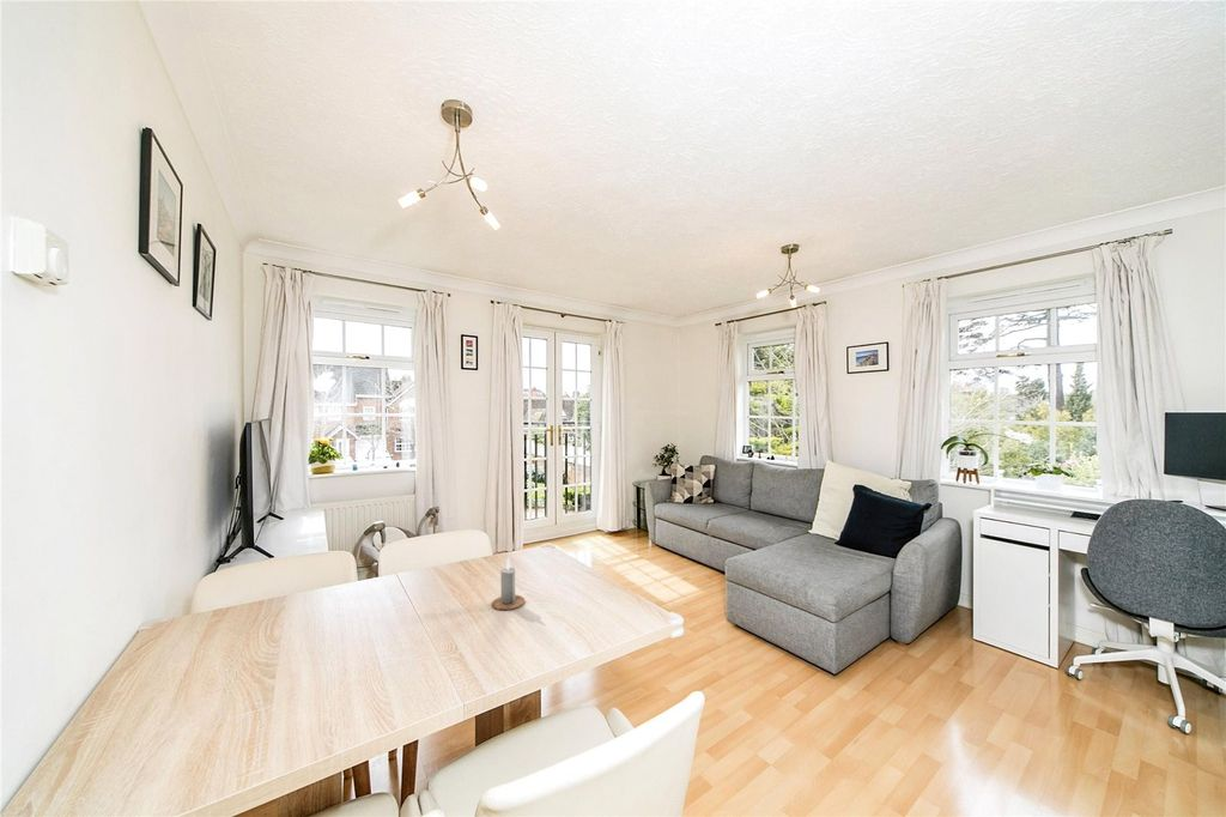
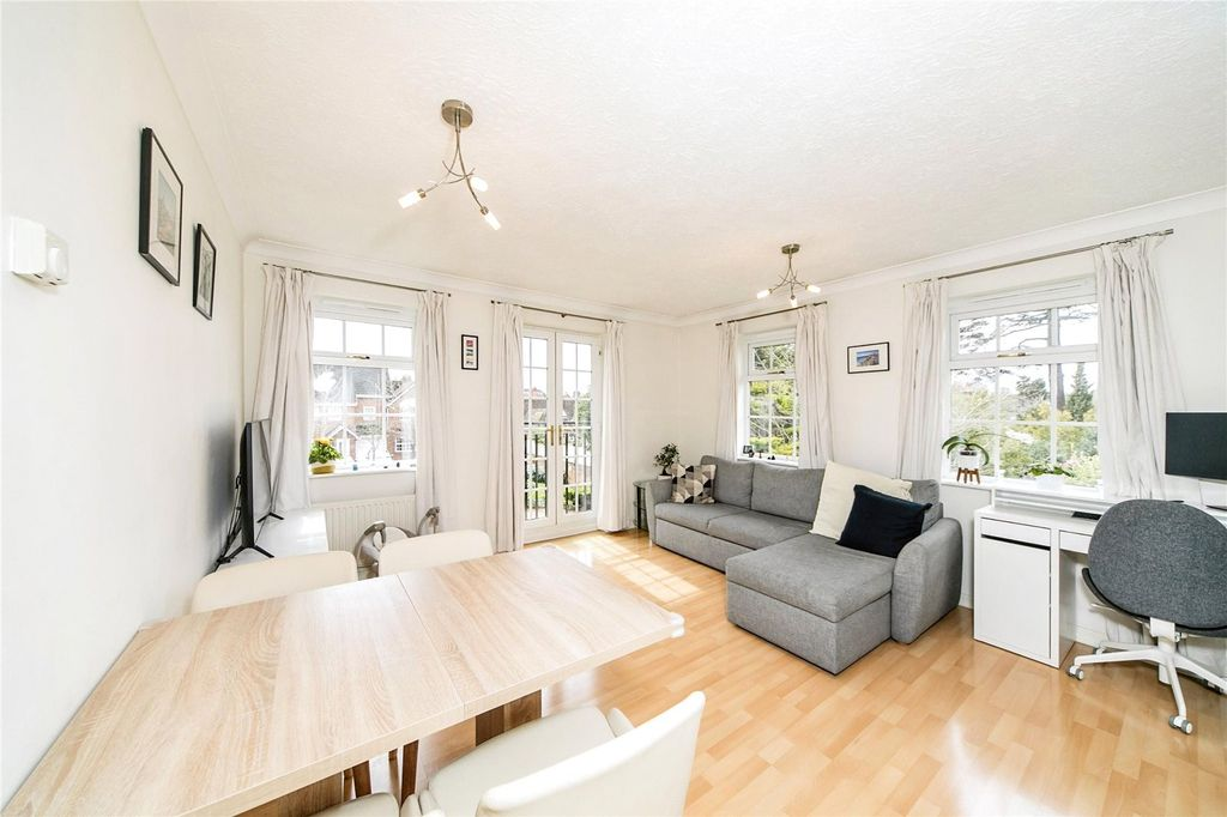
- candle (508, 579)
